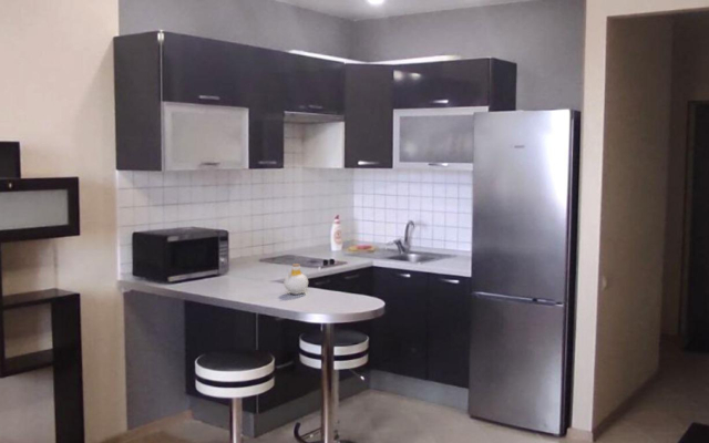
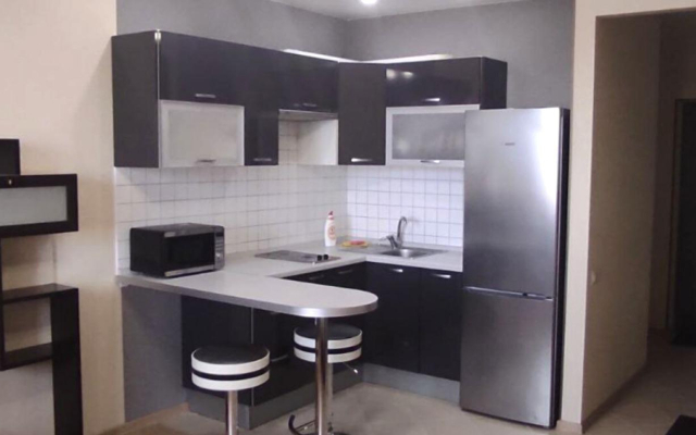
- bottle (295, 279)
